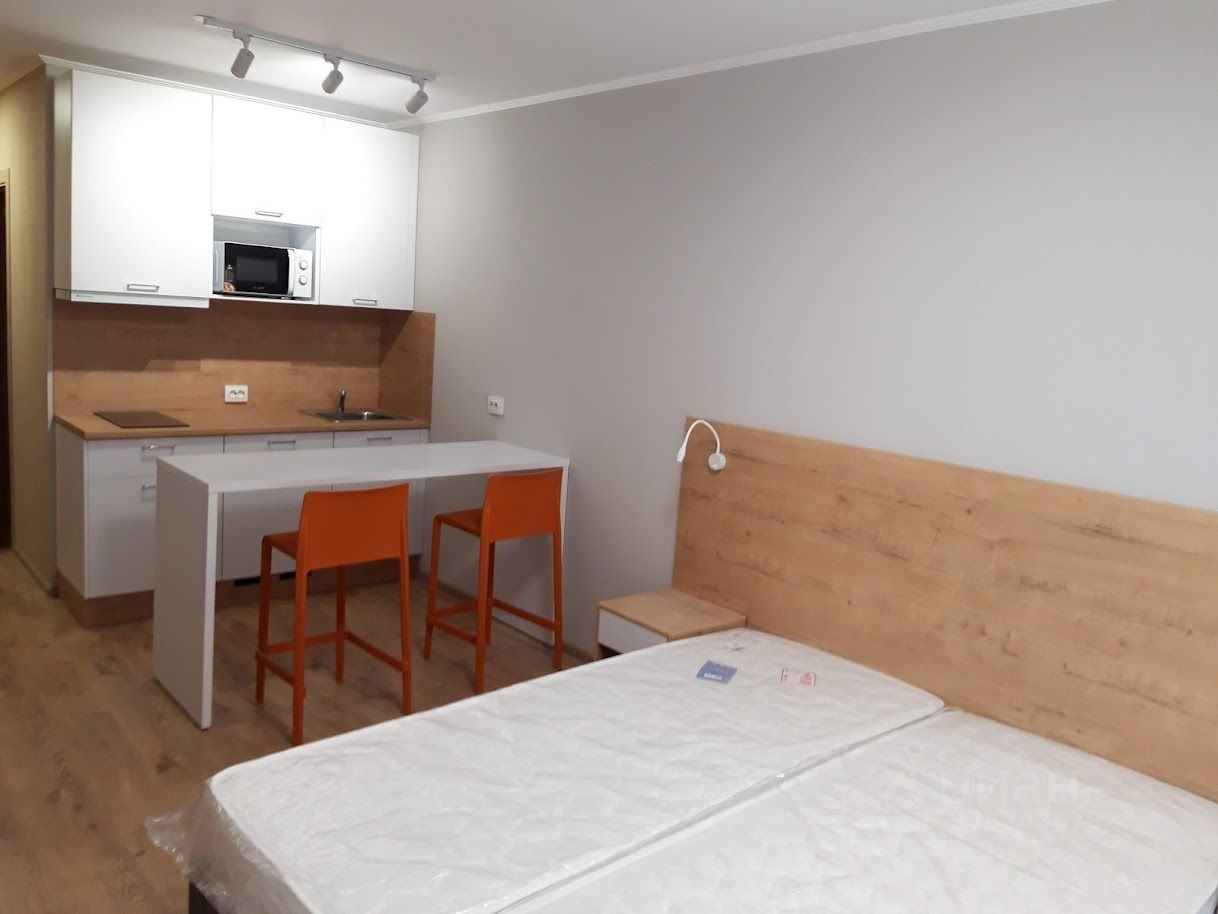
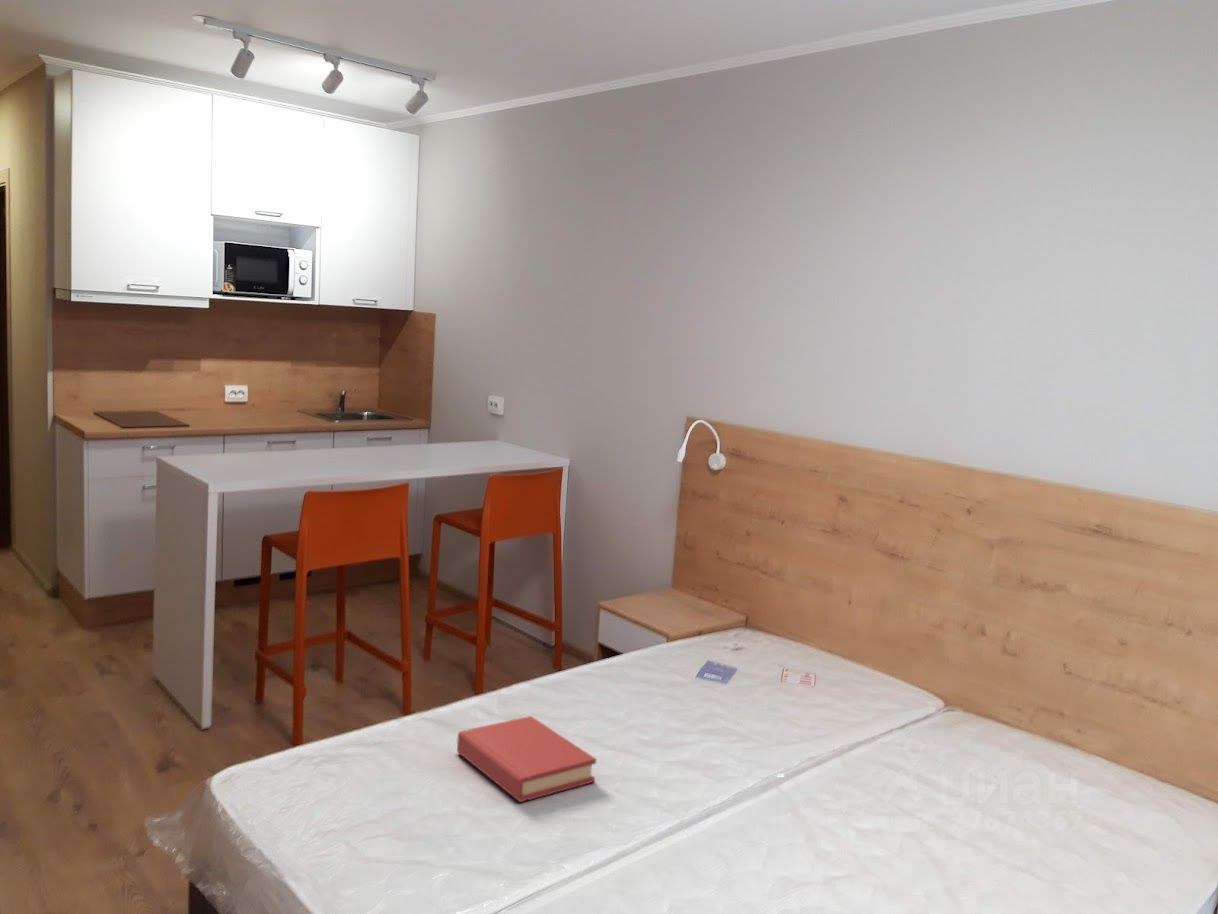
+ hardback book (525, 756)
